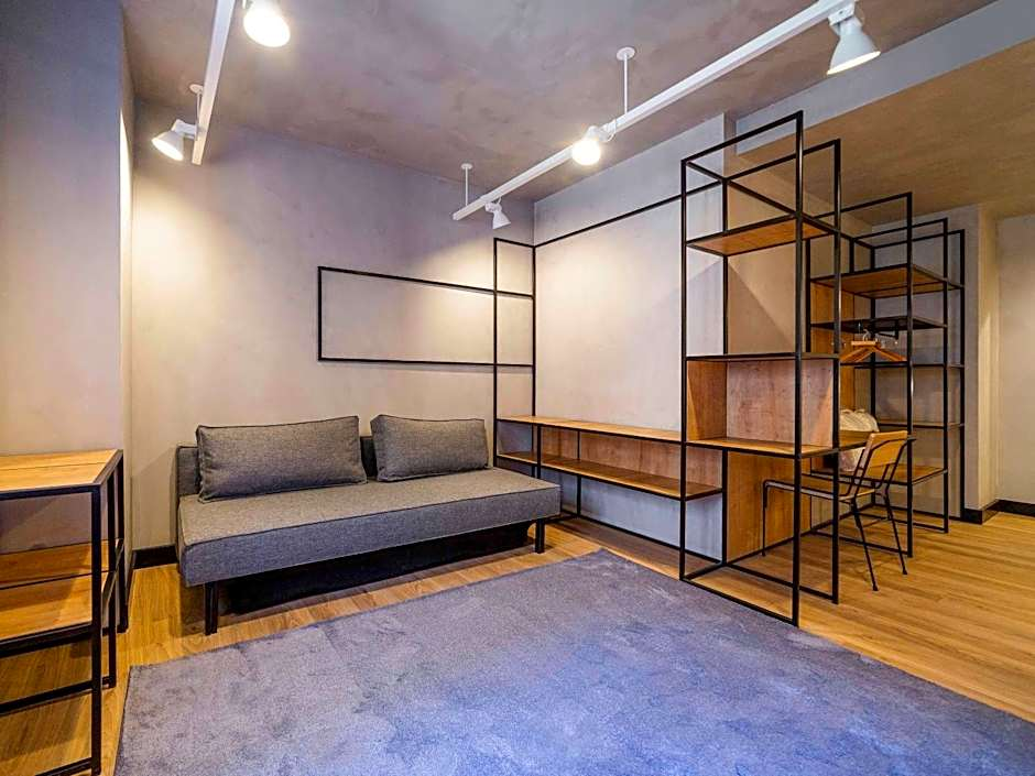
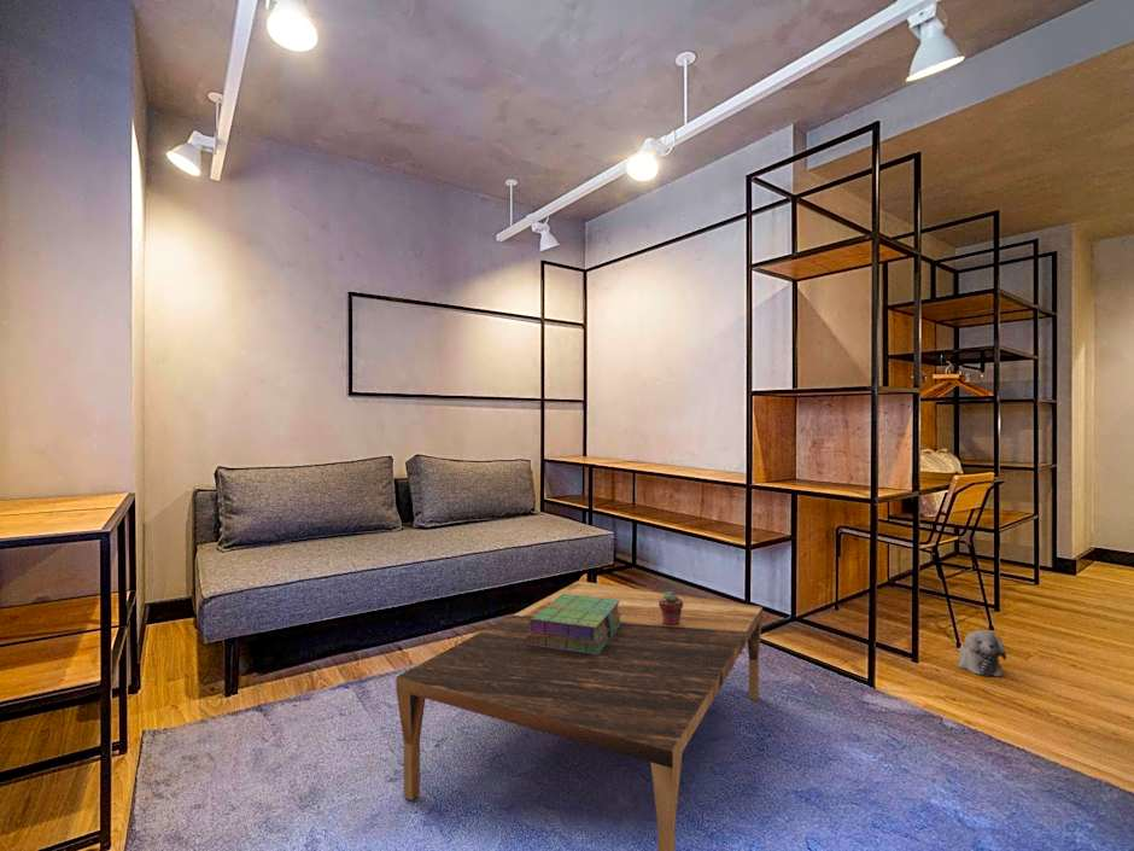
+ coffee table (608, 687)
+ stack of books (577, 619)
+ plush toy (980, 646)
+ potted succulent (671, 606)
